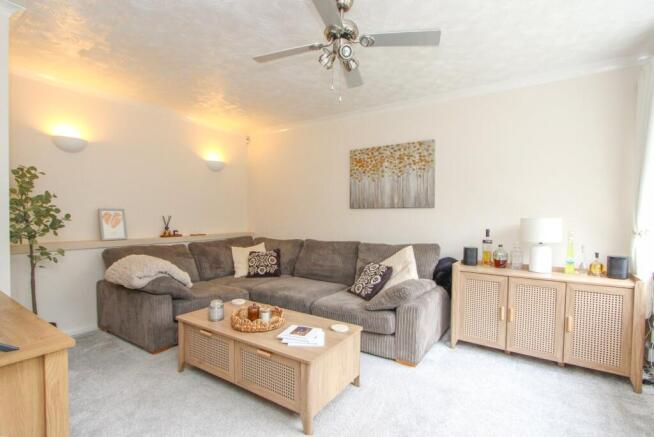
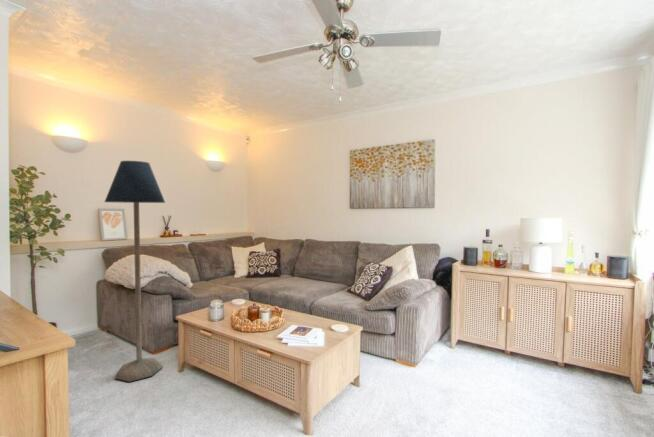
+ floor lamp (137, 267)
